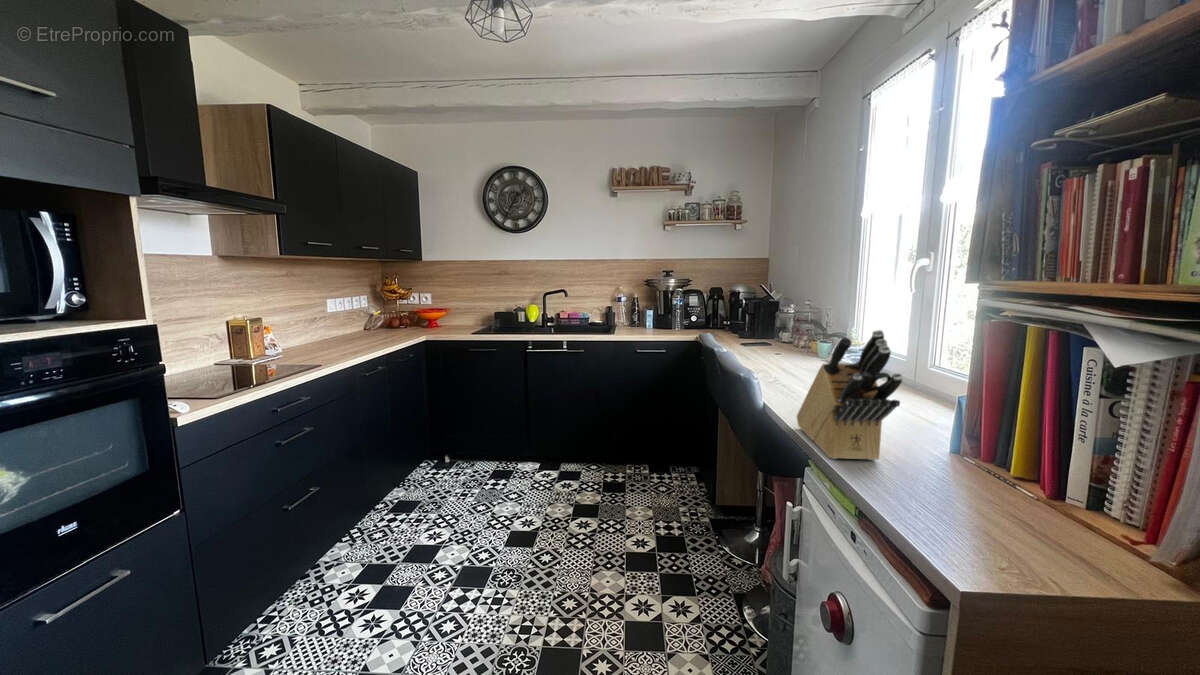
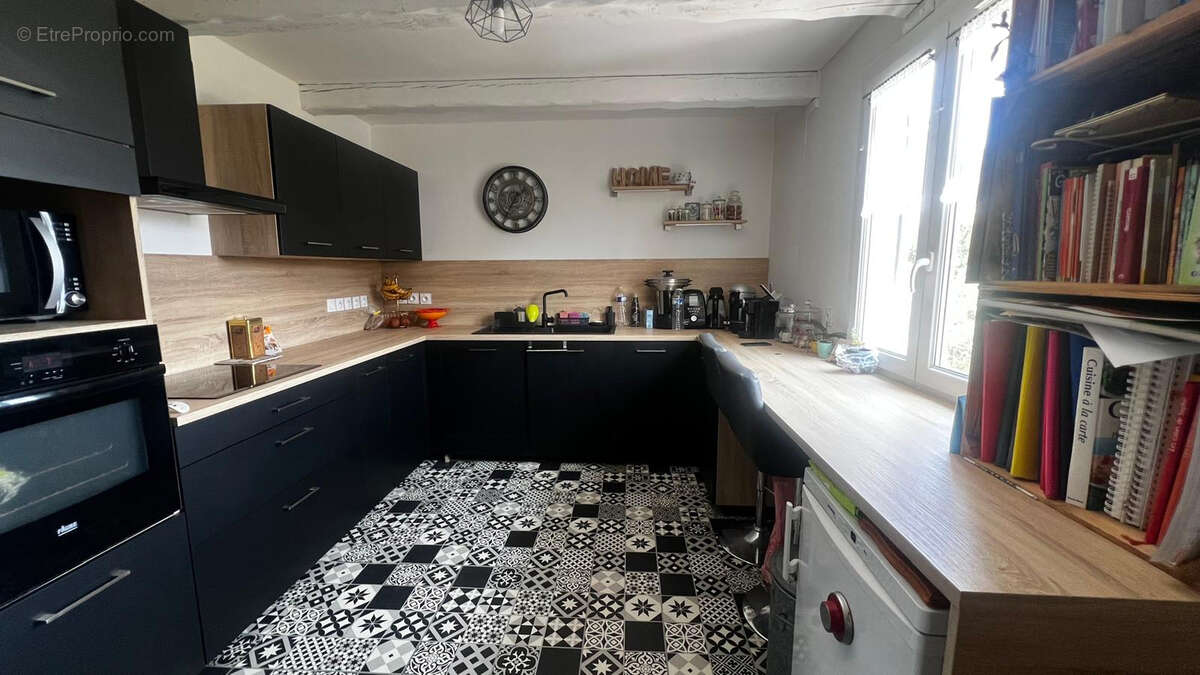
- knife block (843, 387)
